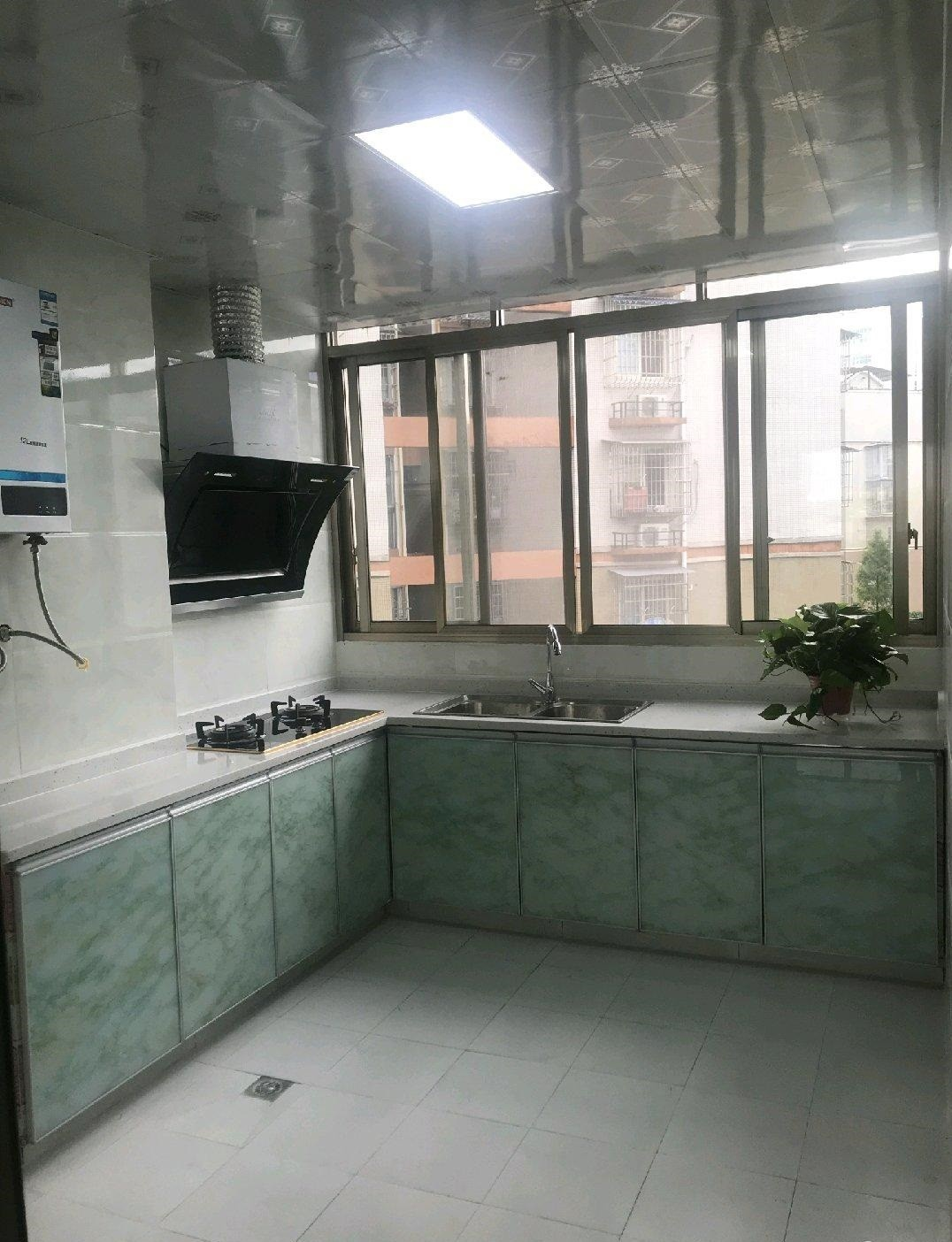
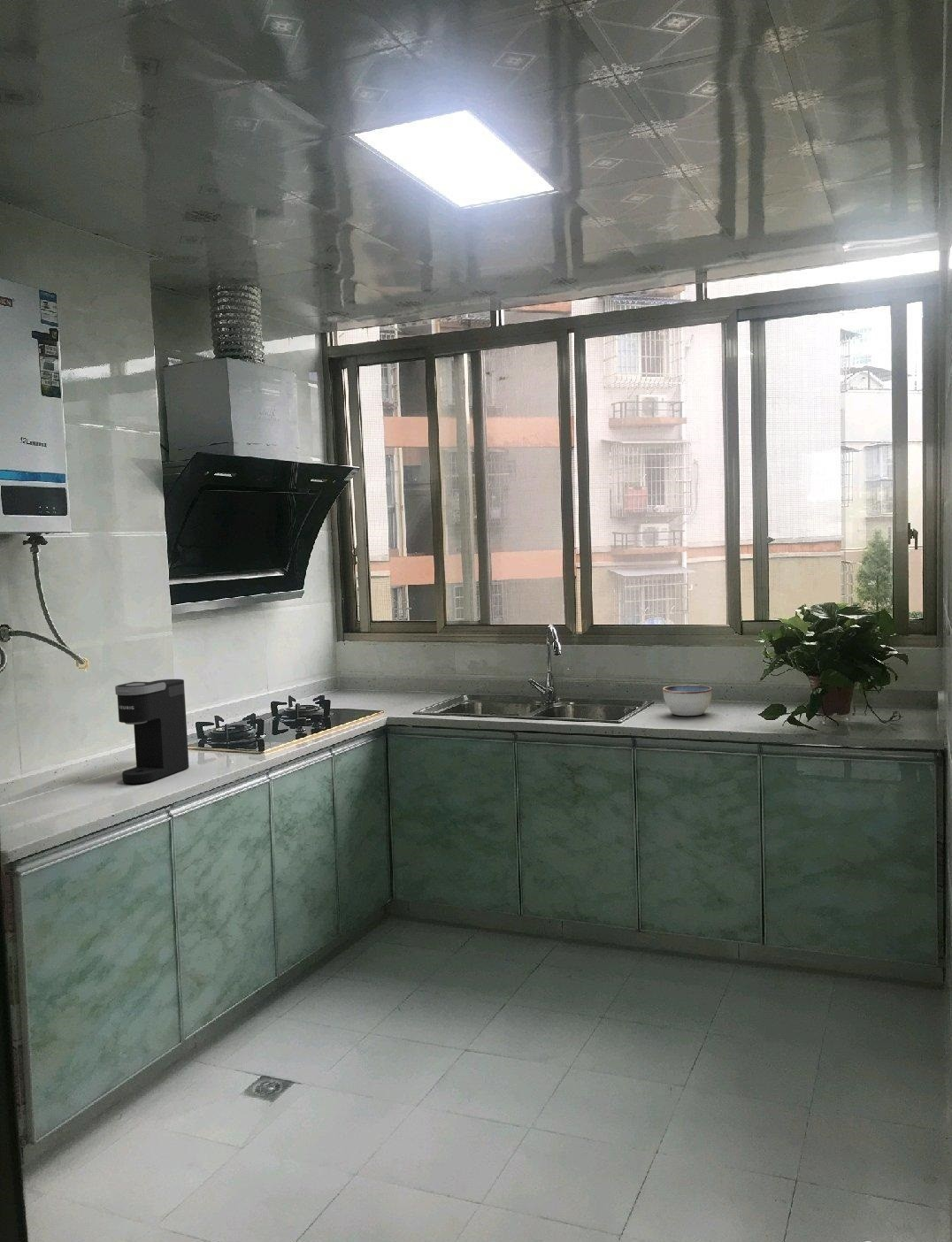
+ coffee maker (153, 728)
+ bowl (687, 701)
